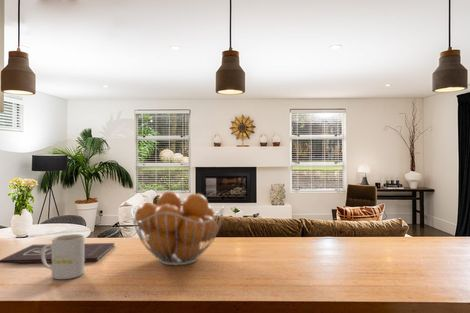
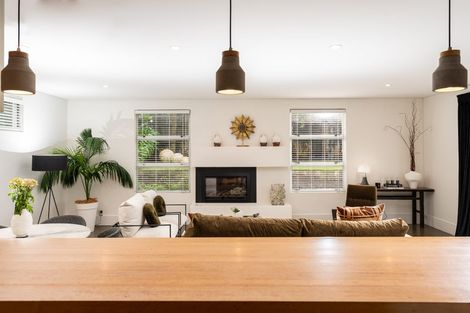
- fruit basket (178, 225)
- book (51, 252)
- mug (62, 256)
